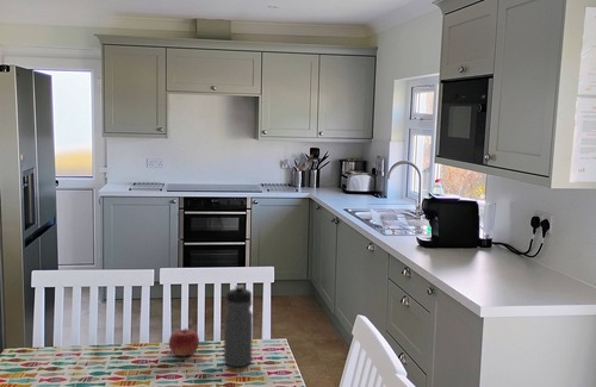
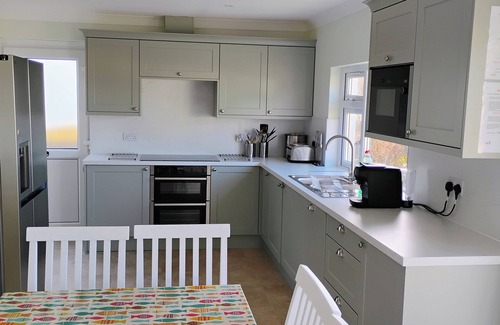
- water bottle (238, 324)
- fruit (184, 341)
